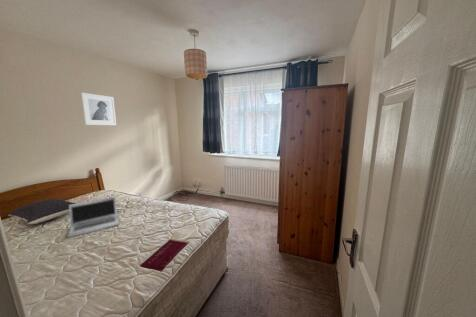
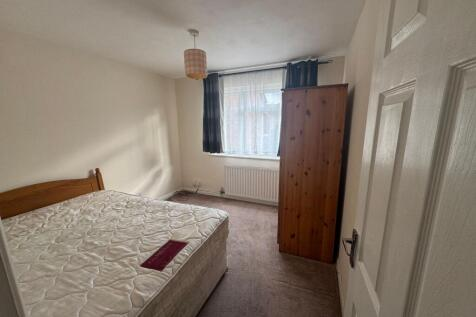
- pillow (47, 209)
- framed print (100, 110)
- laptop (94, 215)
